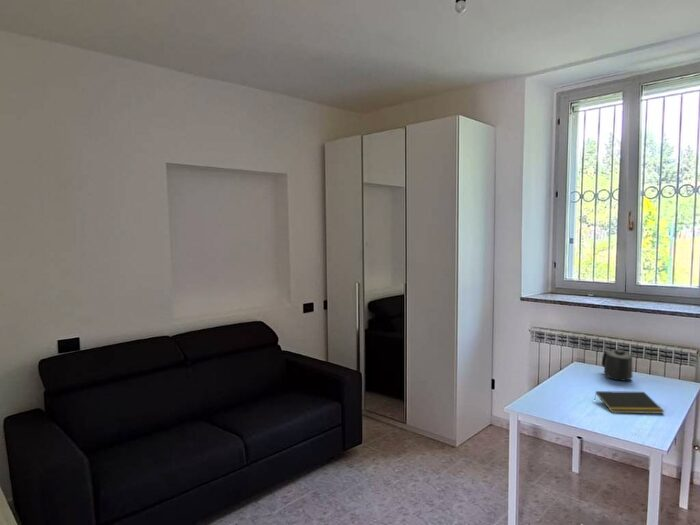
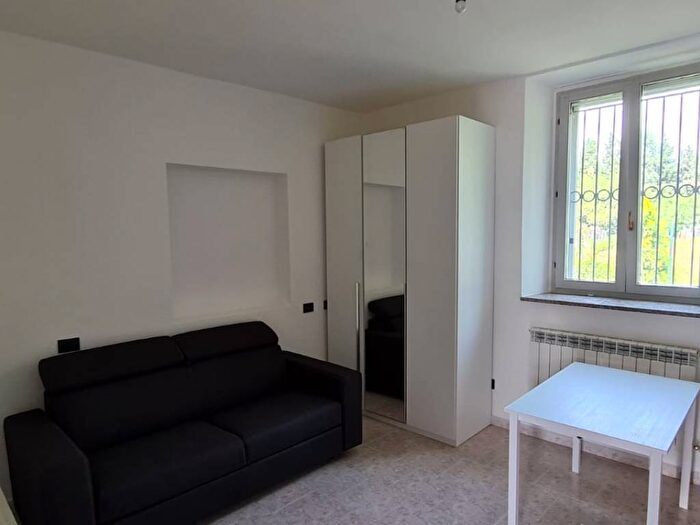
- notepad (628, 402)
- mug (614, 363)
